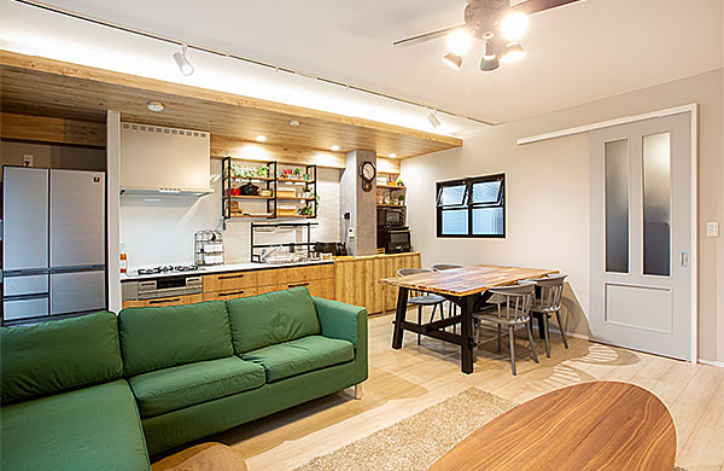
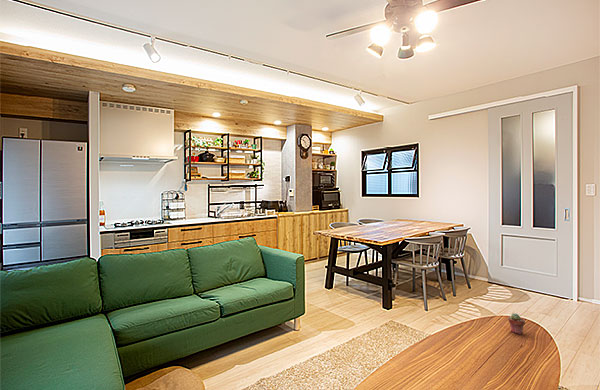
+ potted succulent (516, 322)
